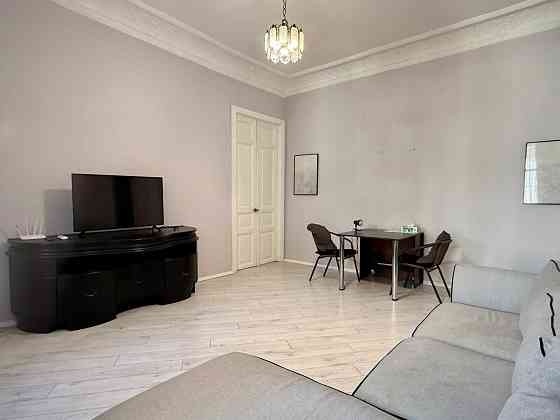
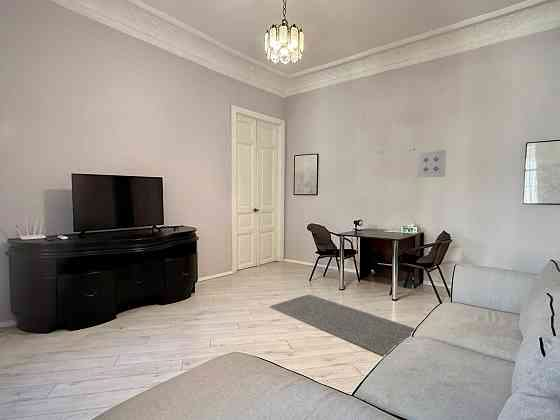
+ wall art (431, 164)
+ rug (373, 330)
